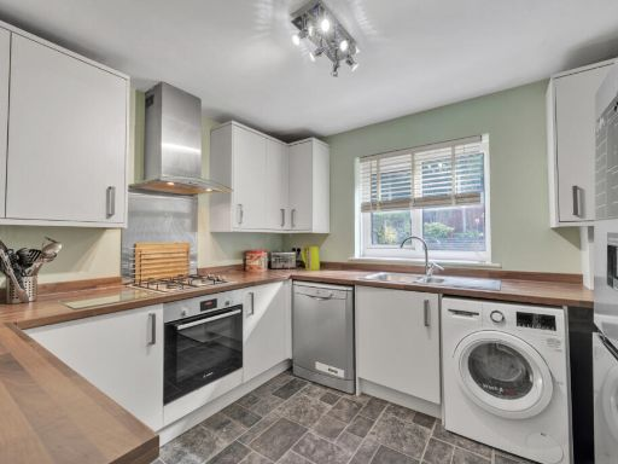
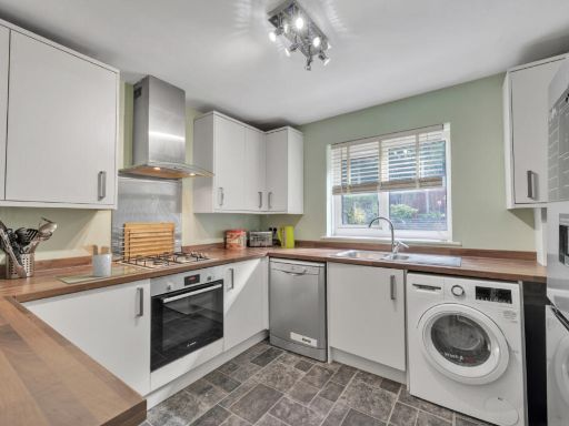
+ utensil holder (97, 258)
